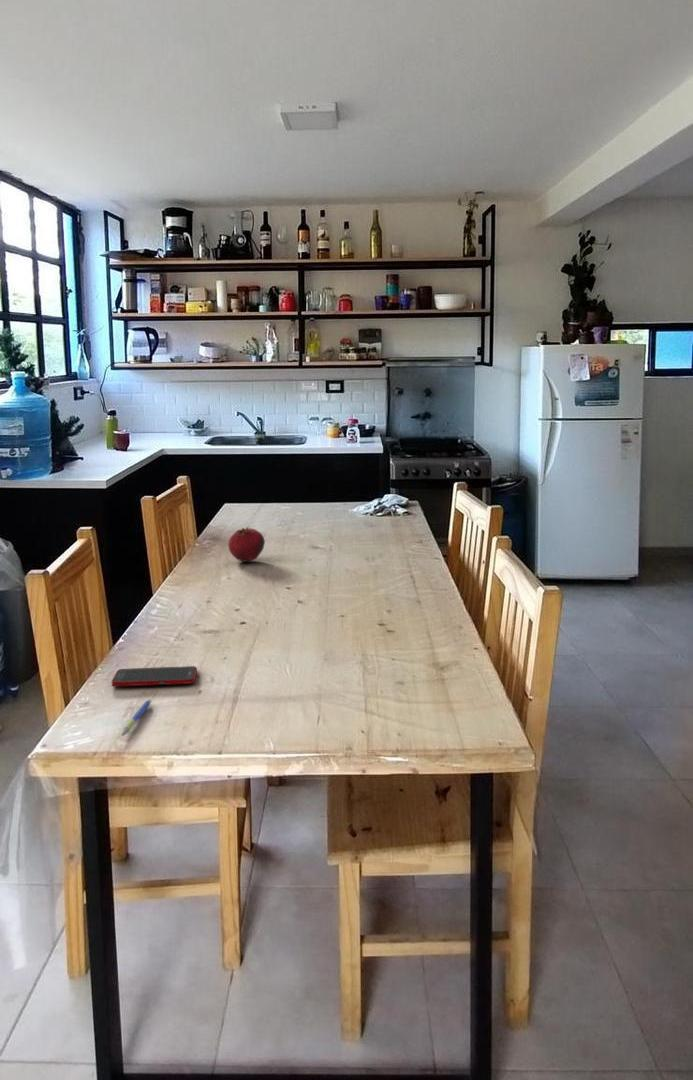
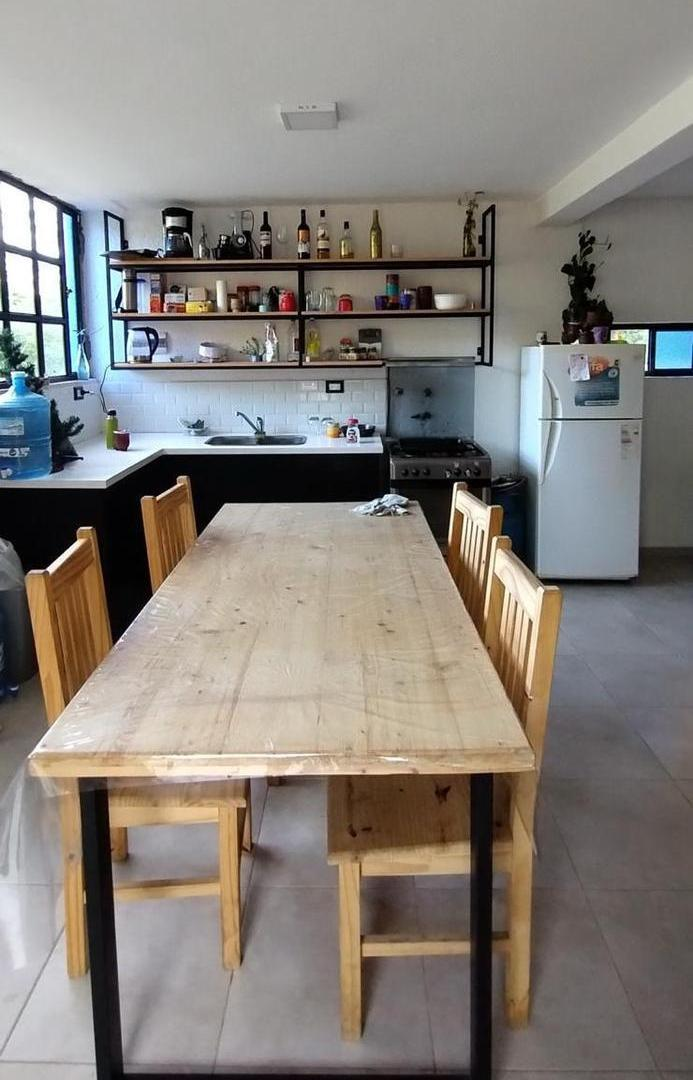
- cell phone (155, 676)
- fruit (245, 543)
- pen (136, 717)
